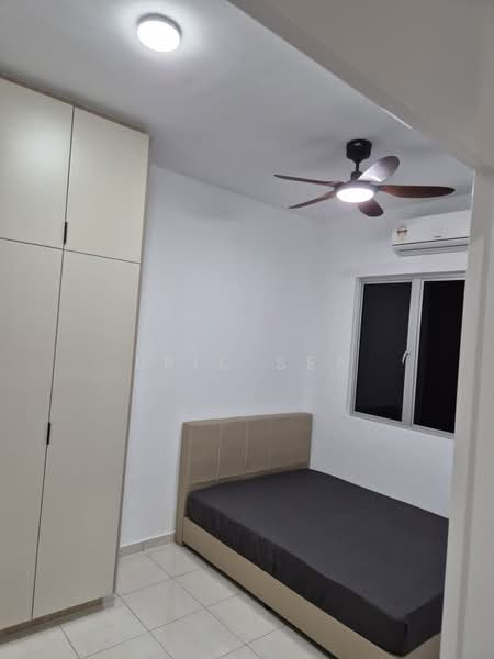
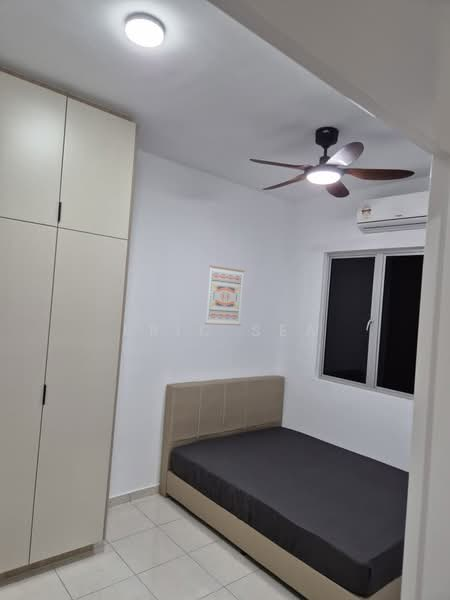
+ wall art (225, 296)
